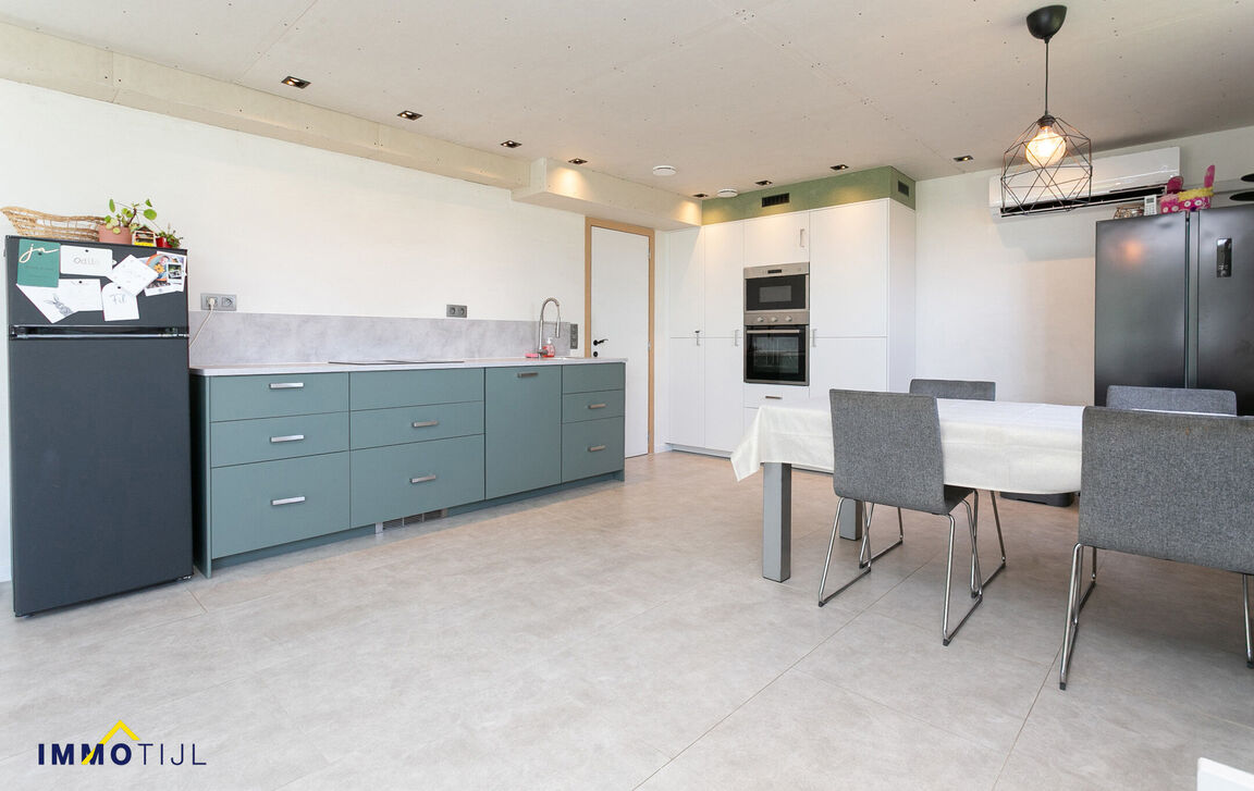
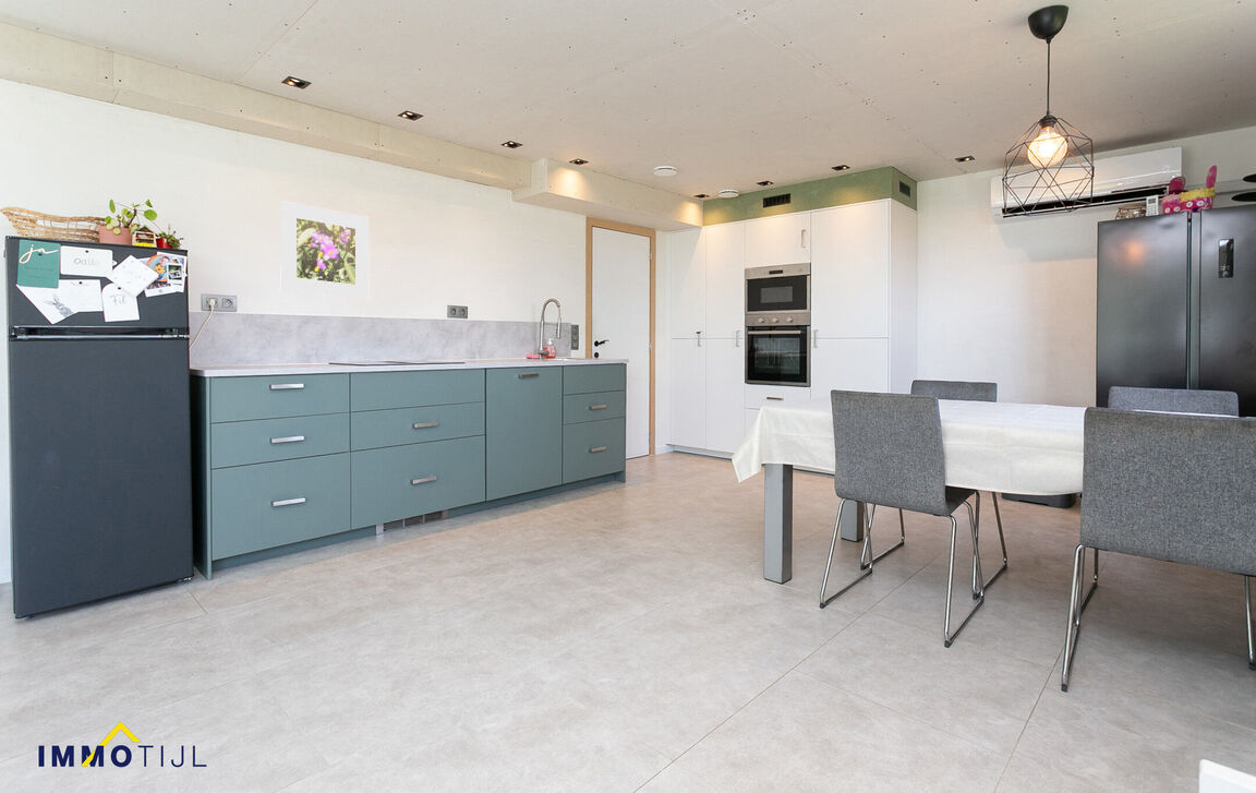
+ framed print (326, 252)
